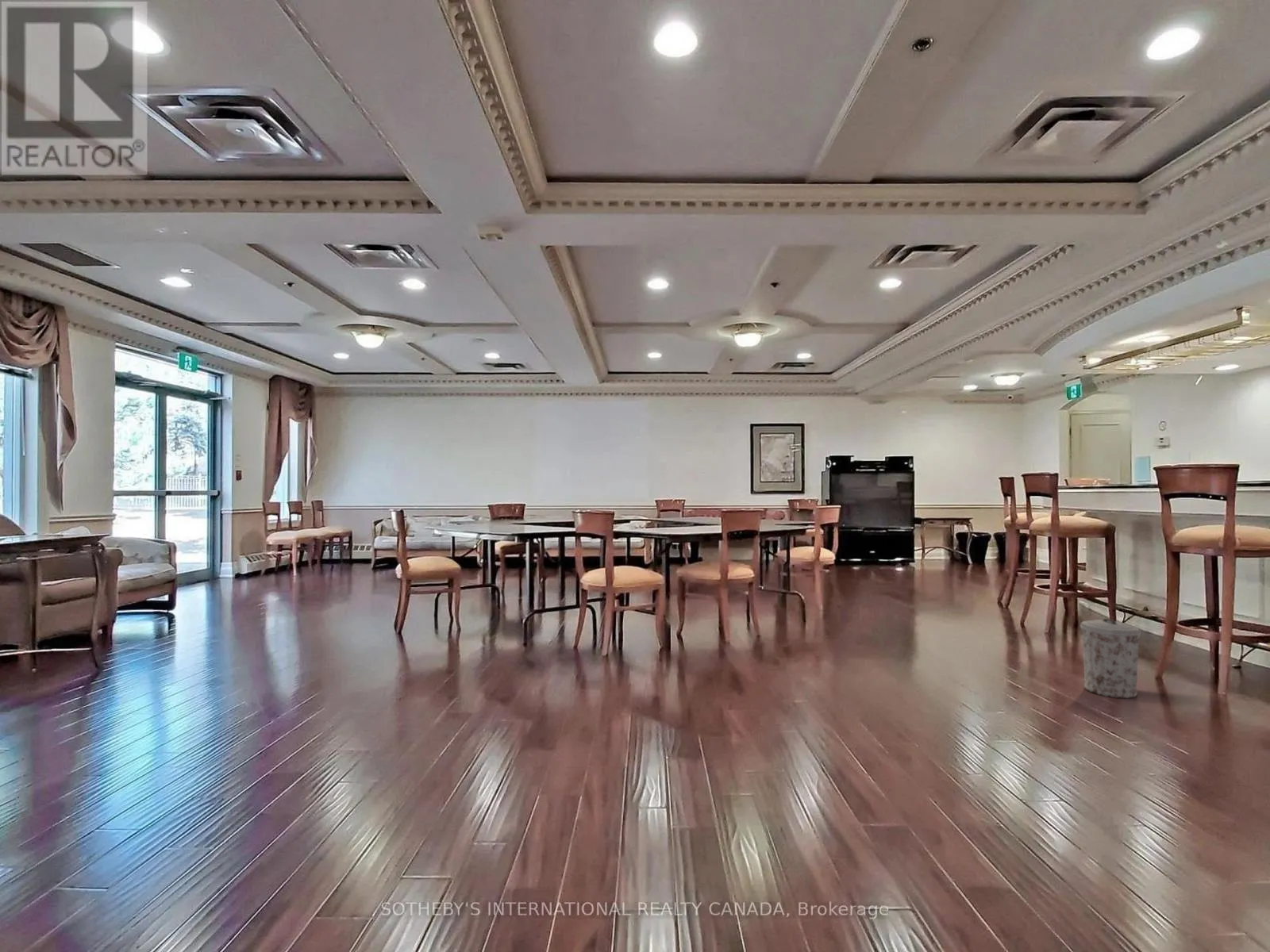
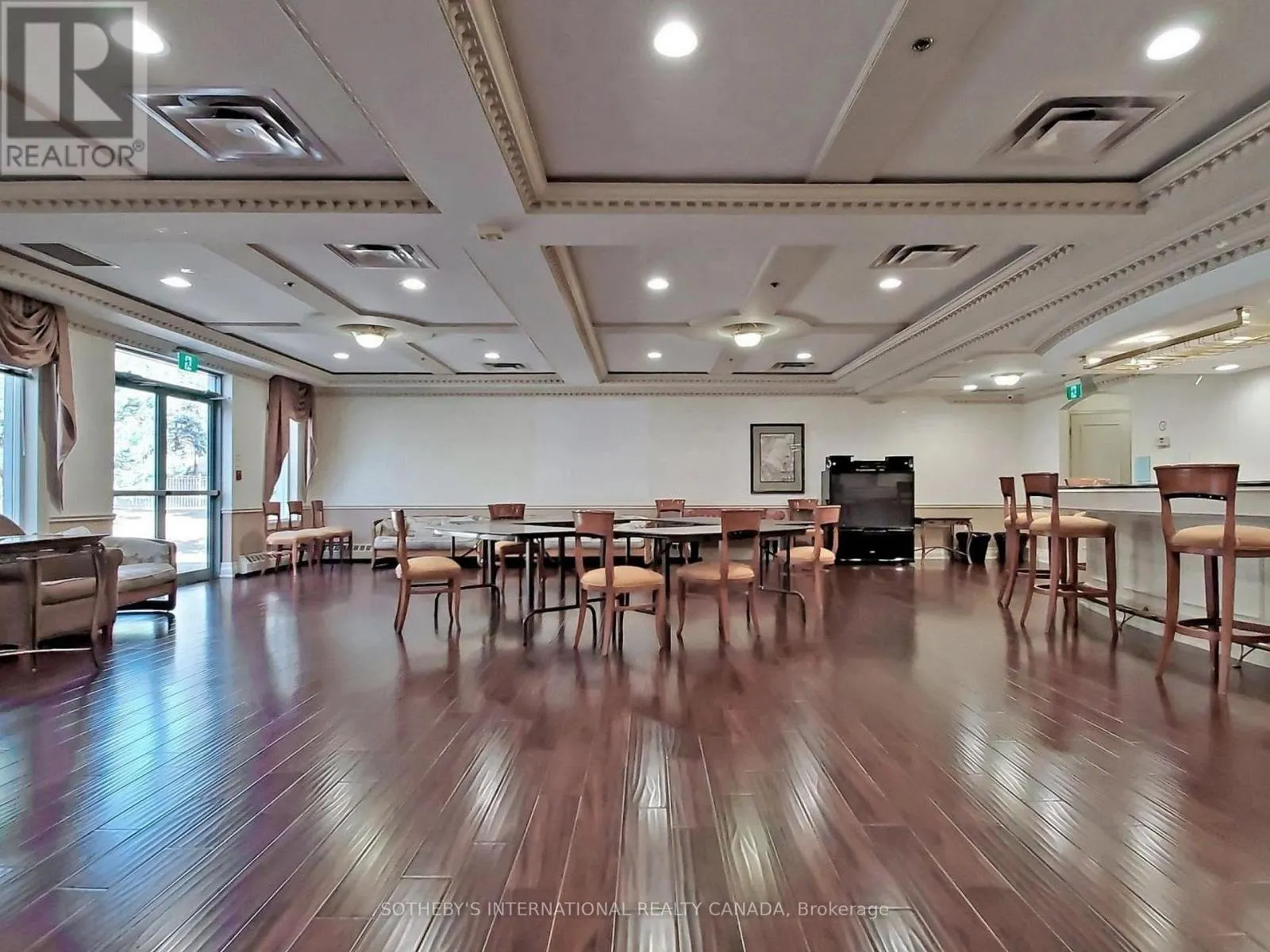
- trash can (1110, 655)
